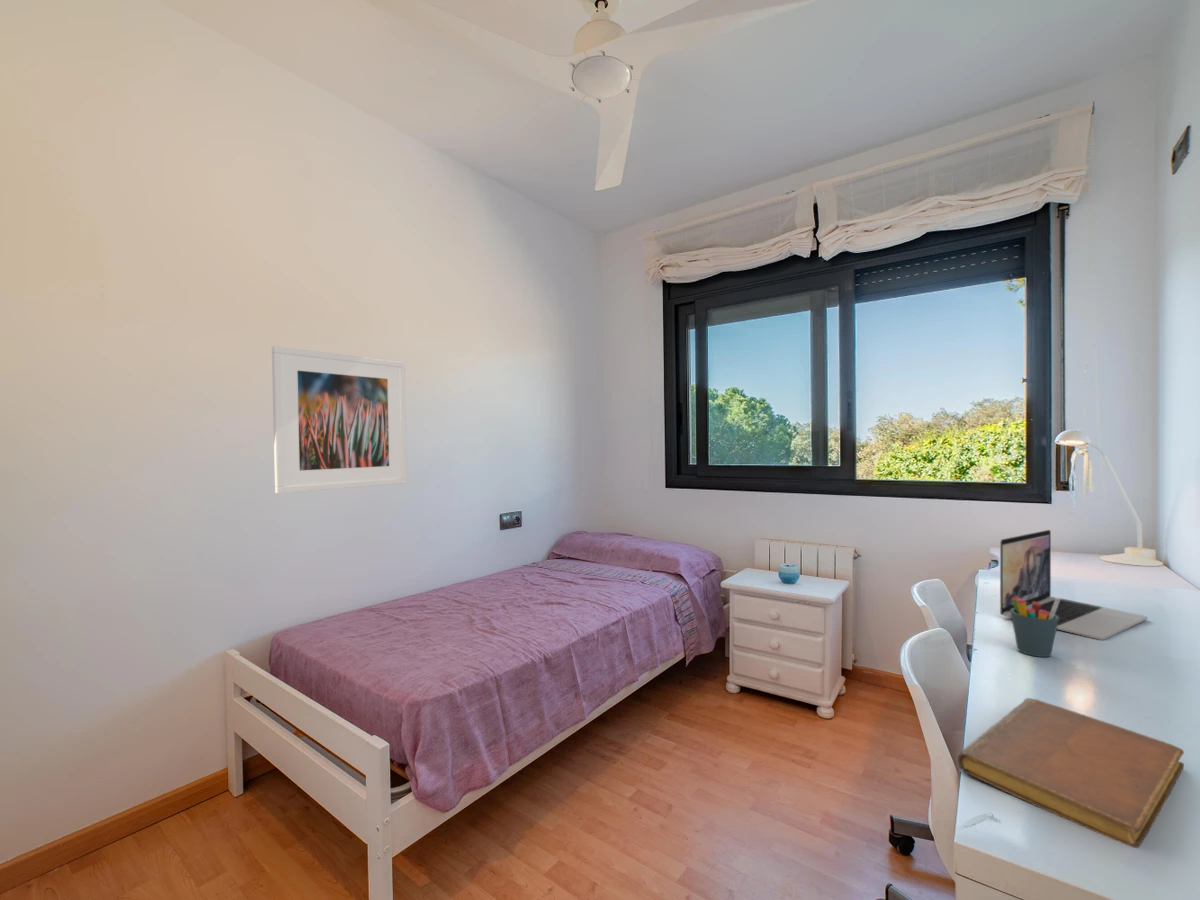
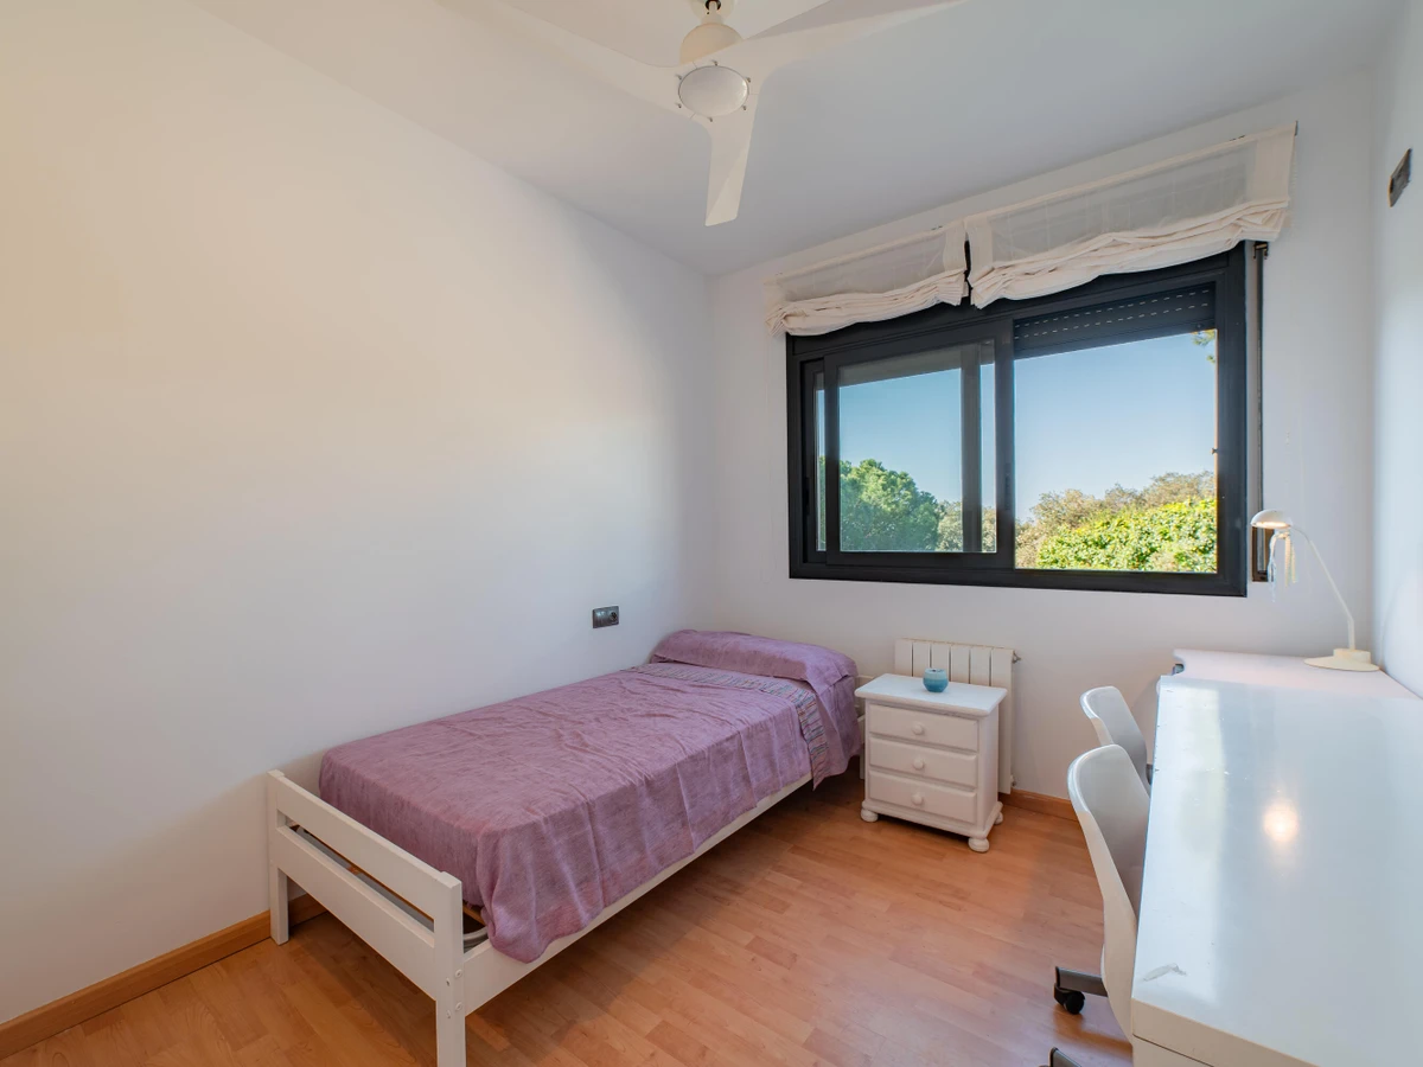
- pen holder (1033, 622)
- laptop (1070, 600)
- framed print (345, 421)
- notebook (1070, 758)
